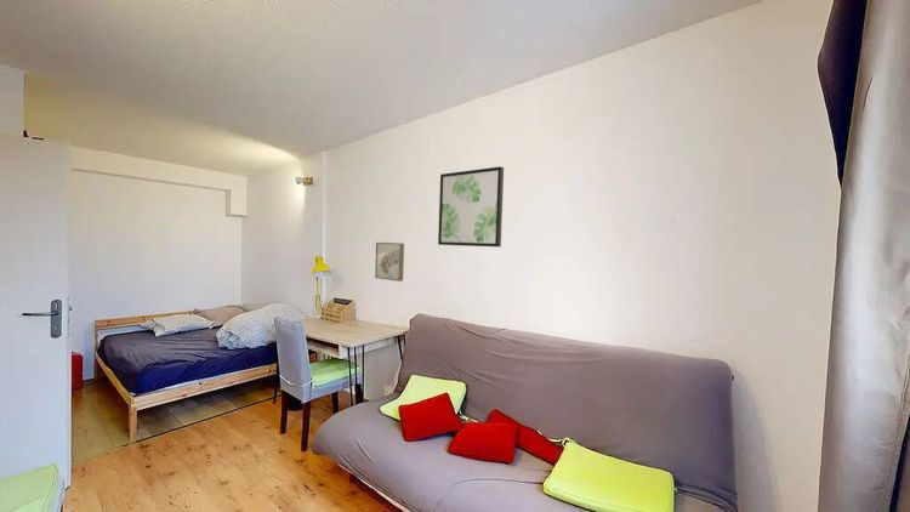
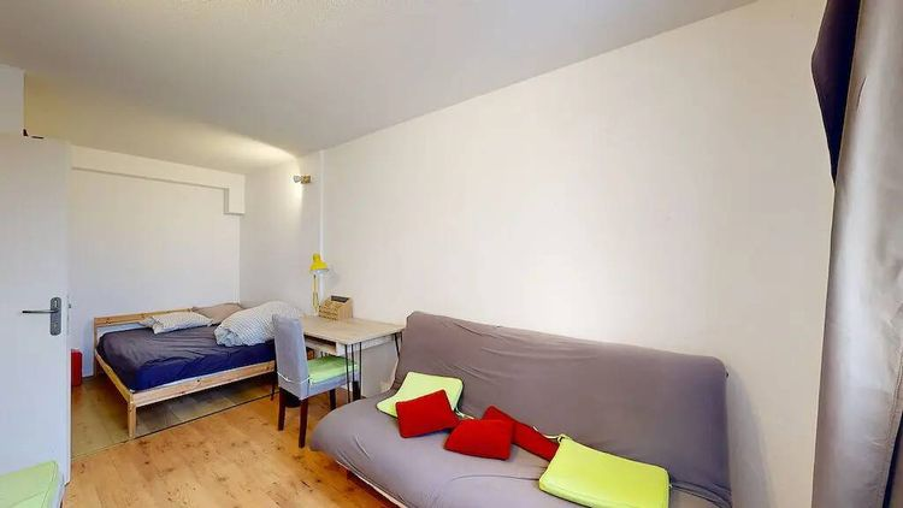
- wall art (468, 207)
- wall art (388, 261)
